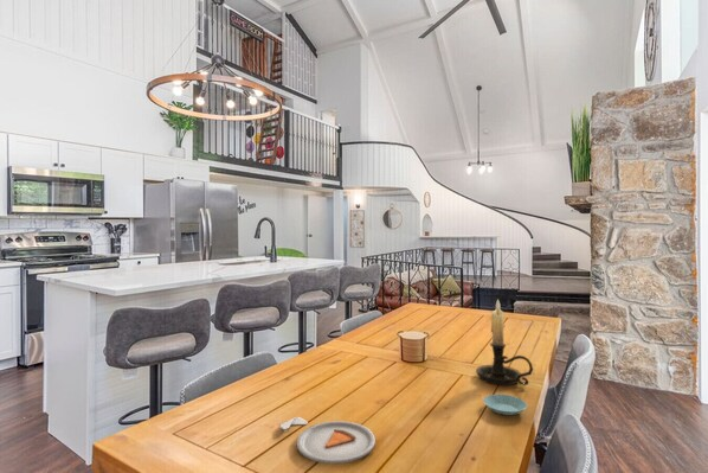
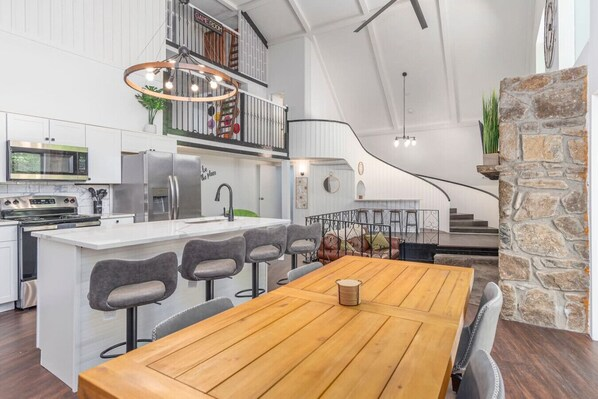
- saucer (504, 405)
- dinner plate (324, 435)
- candle holder (503, 340)
